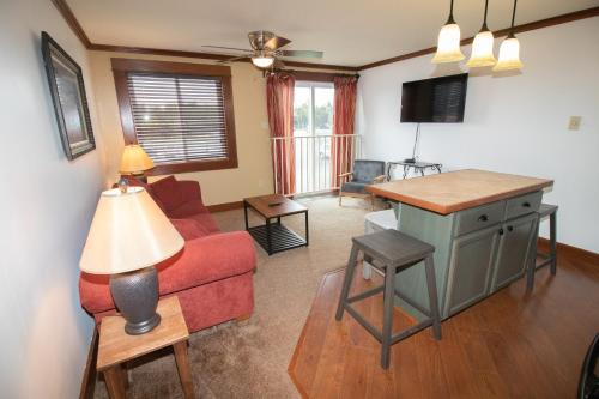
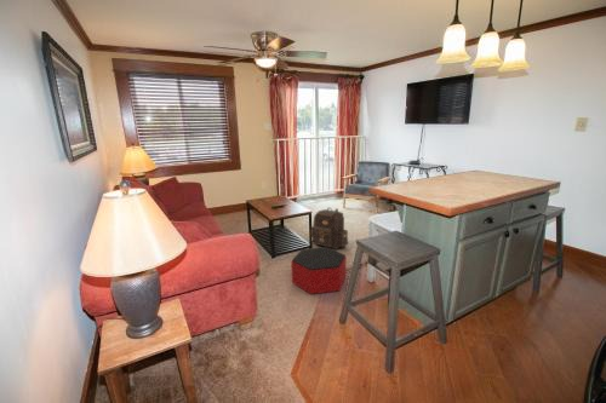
+ backpack (328, 226)
+ ottoman (319, 267)
